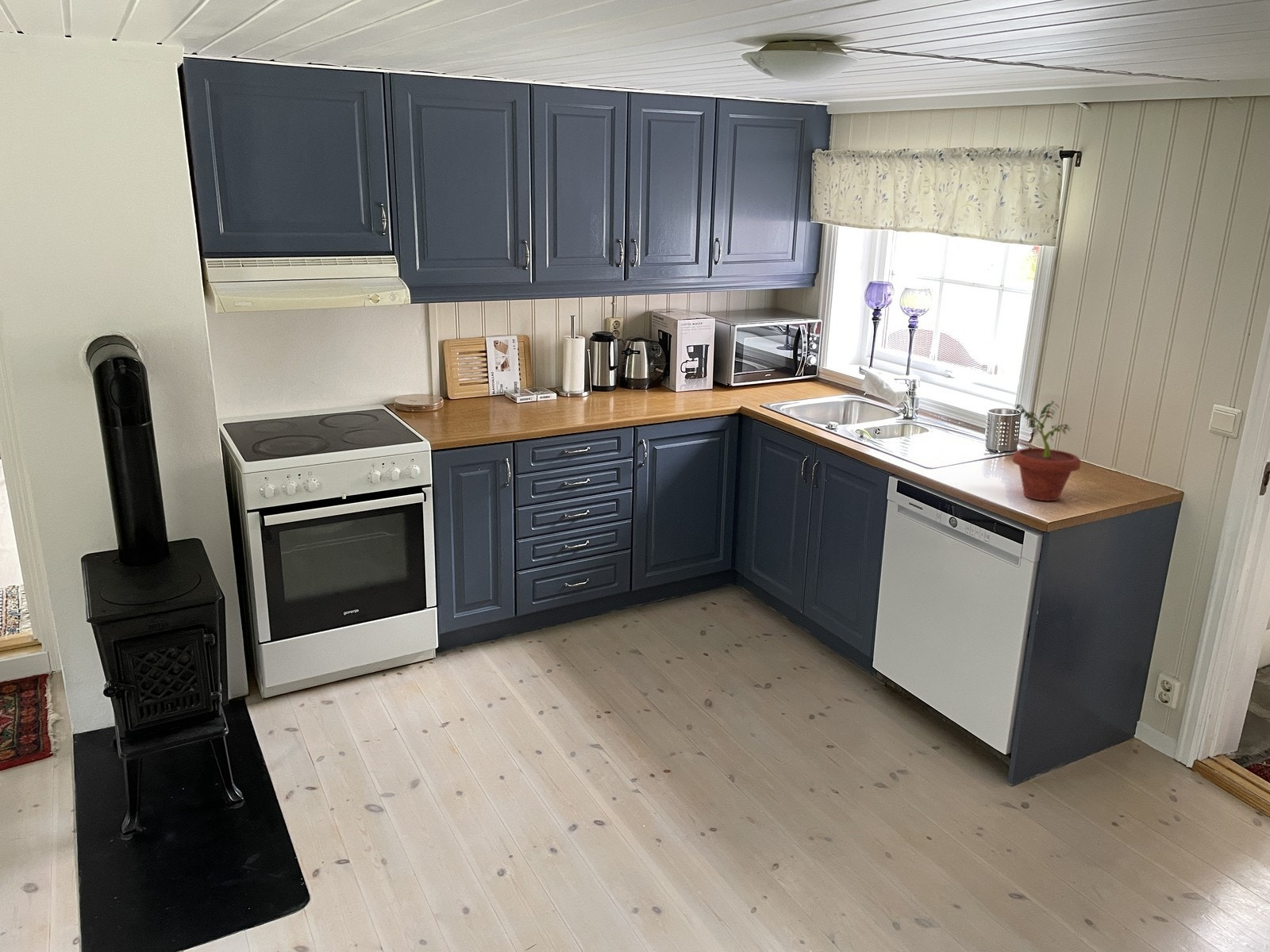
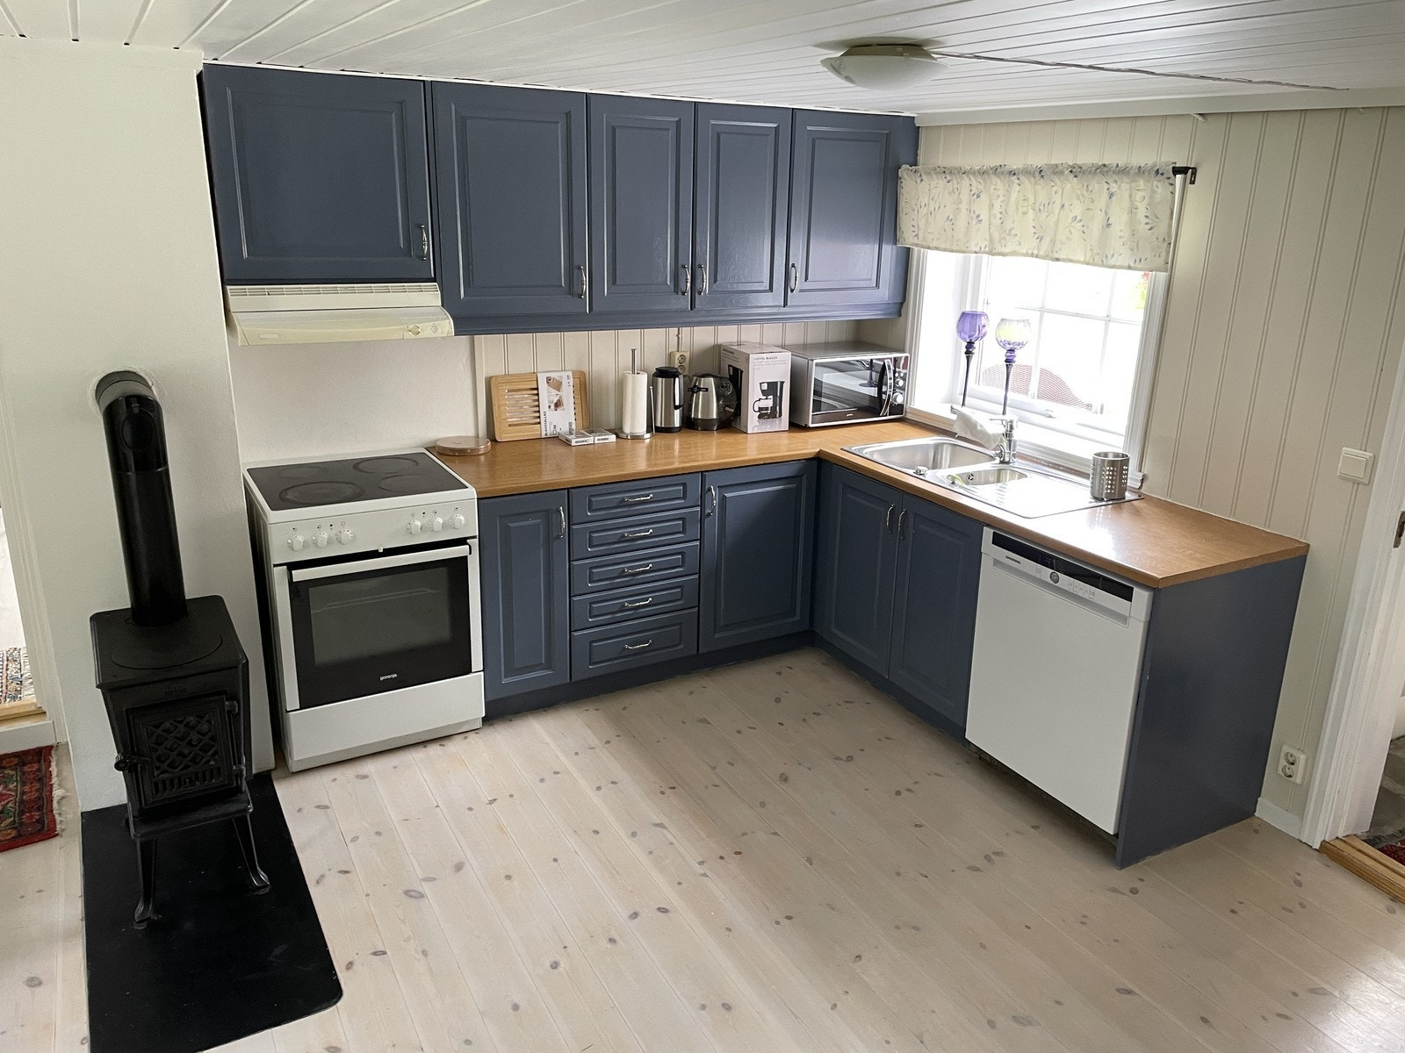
- potted plant (1045, 447)
